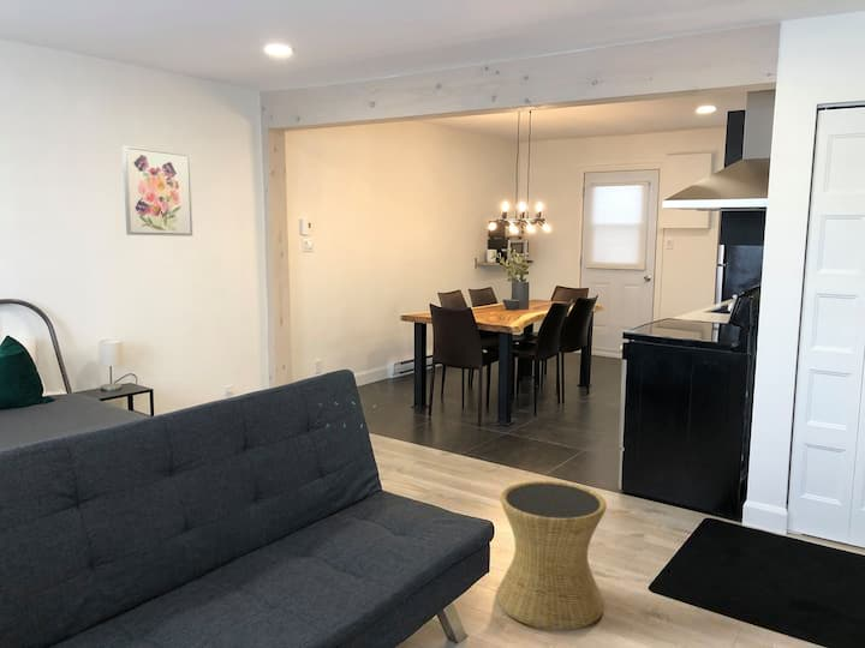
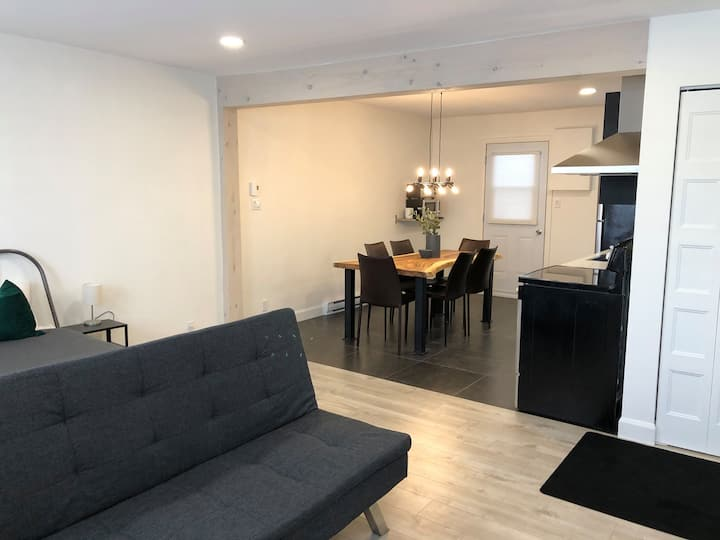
- side table (550, 550)
- wall art (159, 193)
